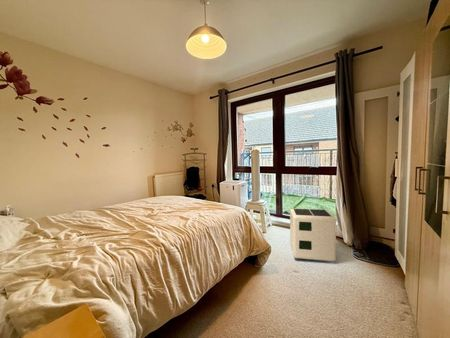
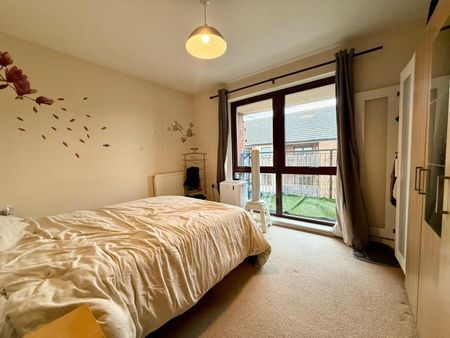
- air purifier (311, 233)
